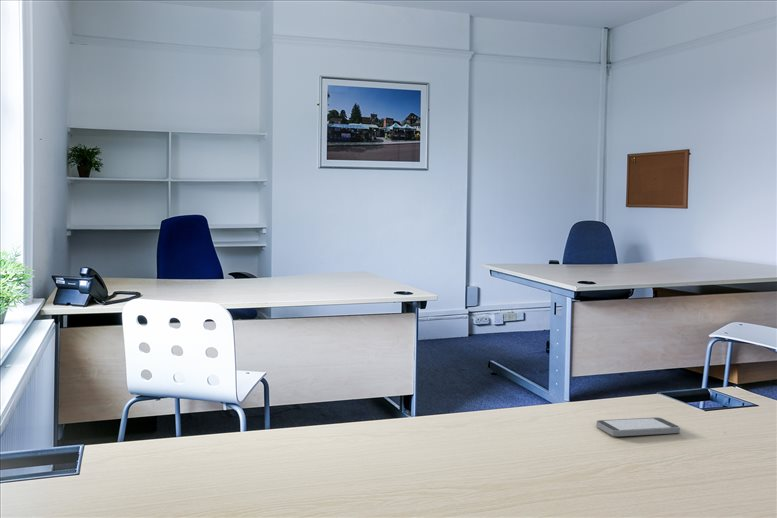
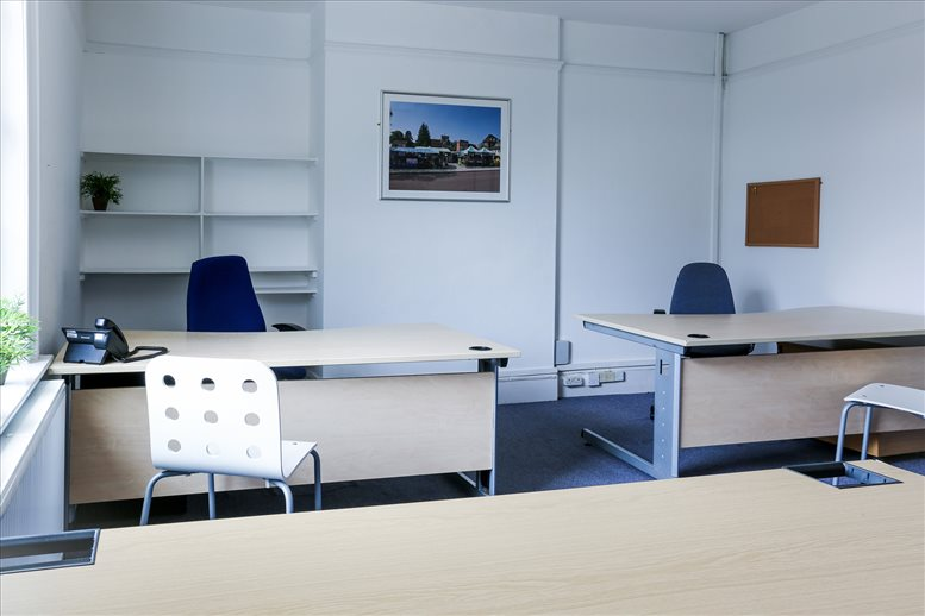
- smartphone (637, 426)
